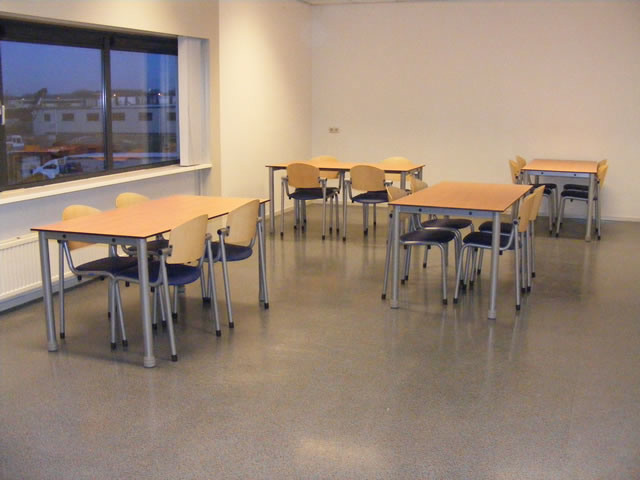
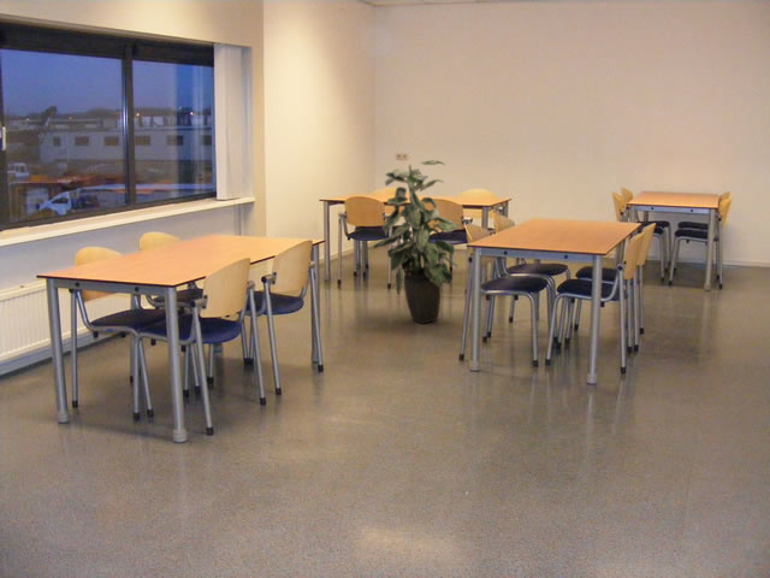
+ indoor plant (421, 242)
